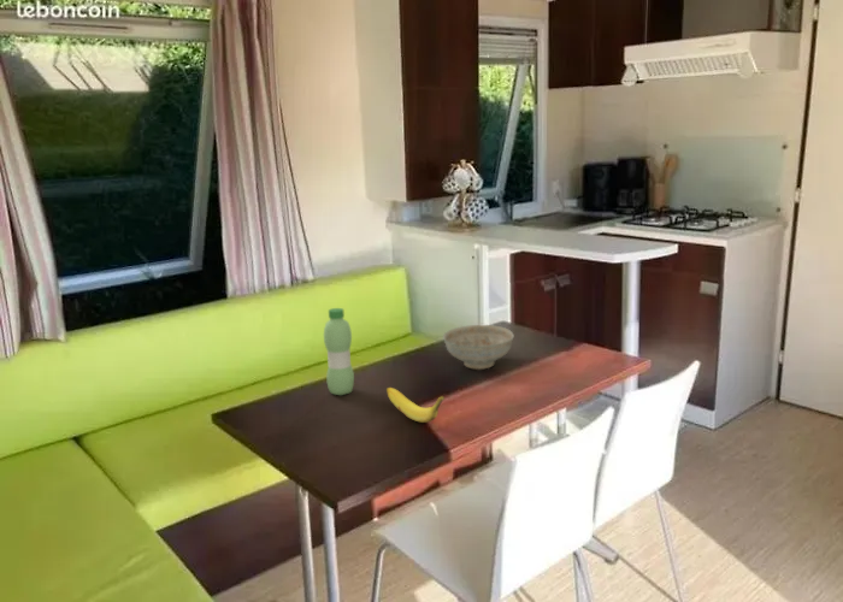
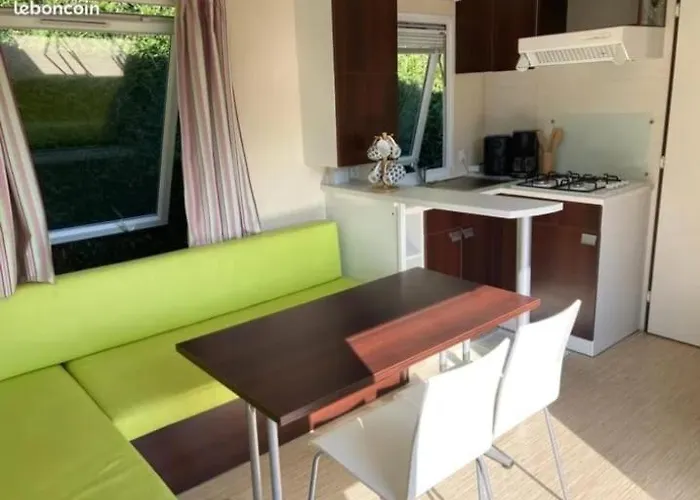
- decorative bowl (478, 349)
- banana (414, 405)
- water bottle (338, 352)
